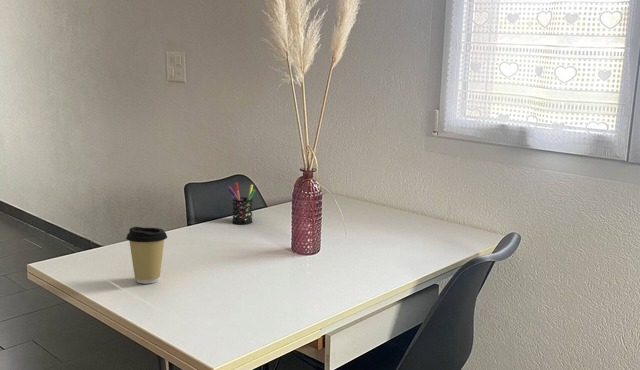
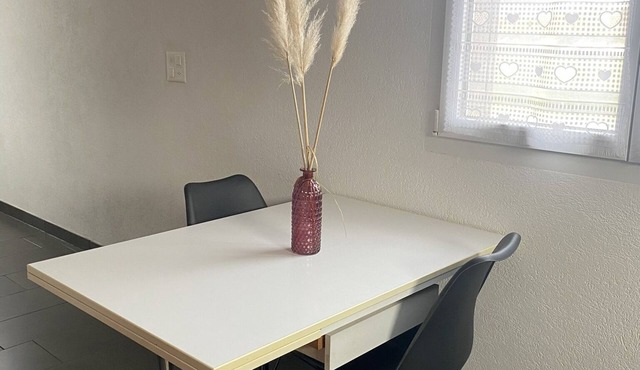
- pen holder (243, 203)
- coffee cup (147, 254)
